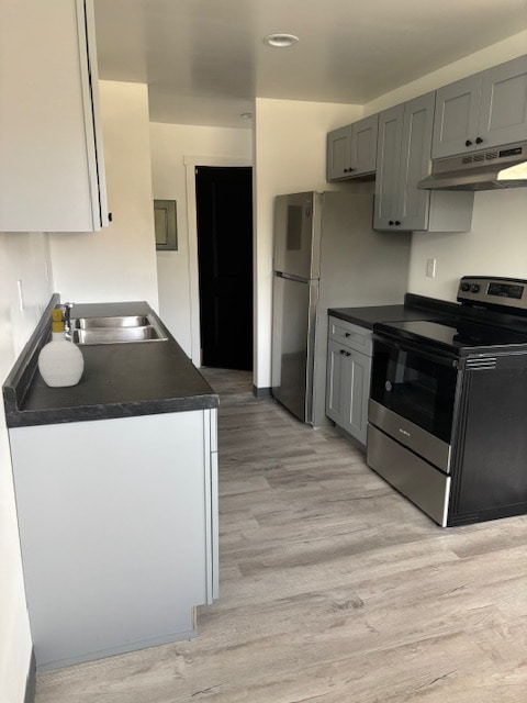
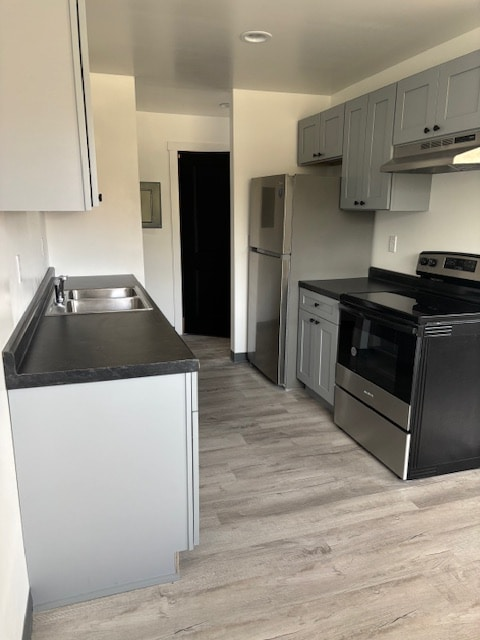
- soap bottle (59, 348)
